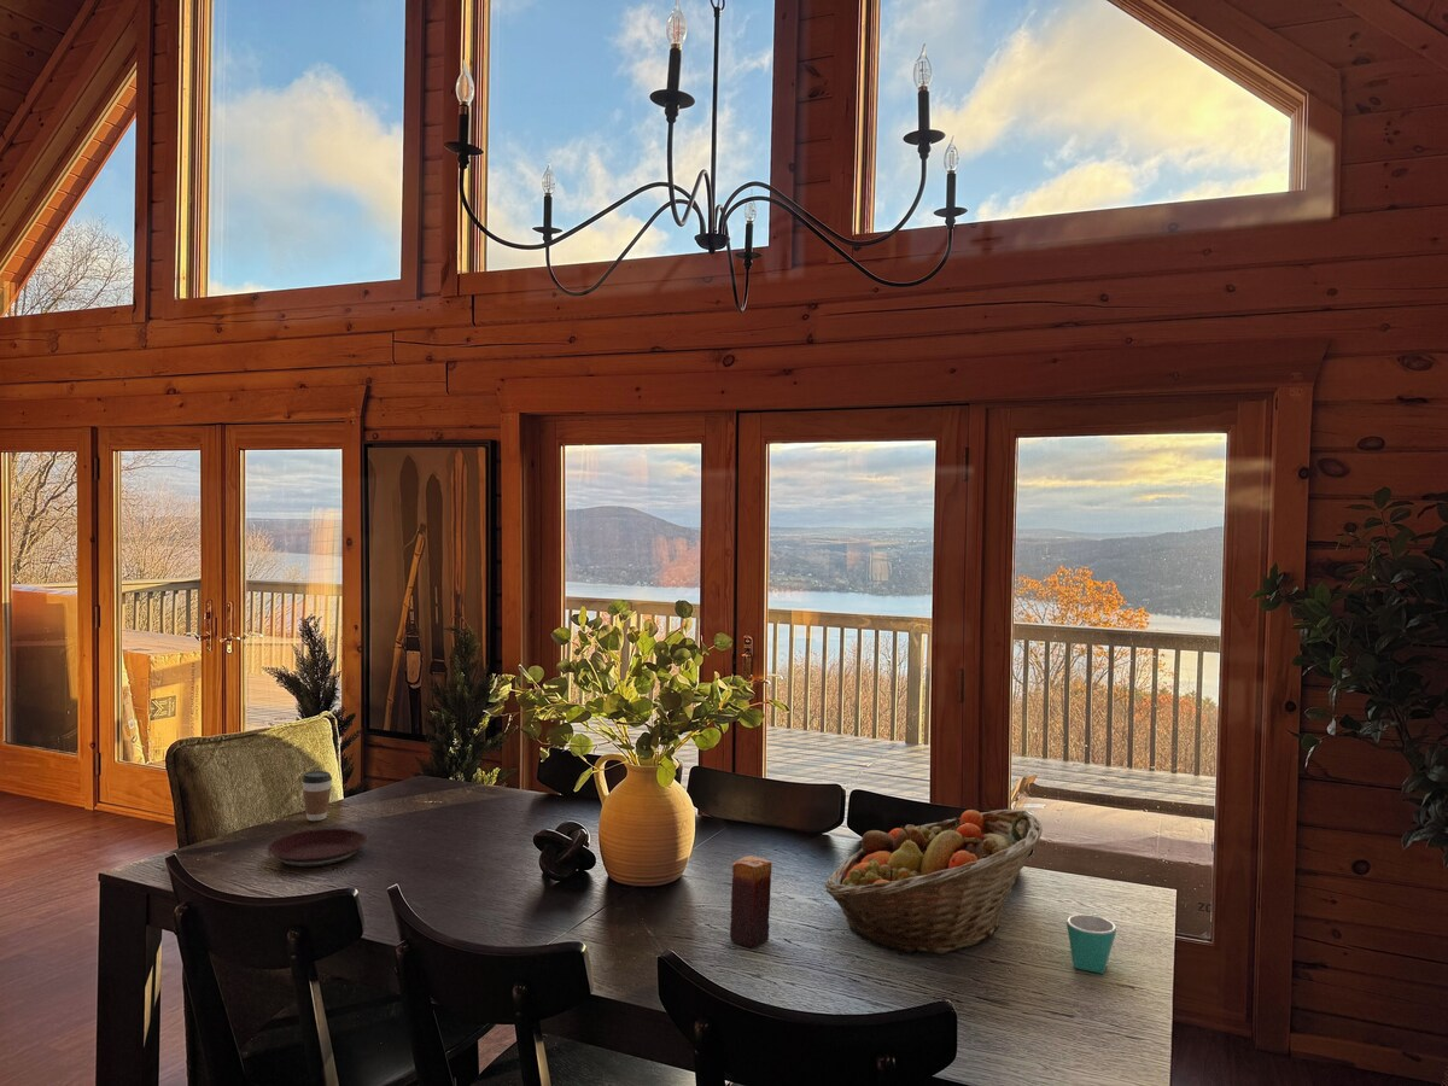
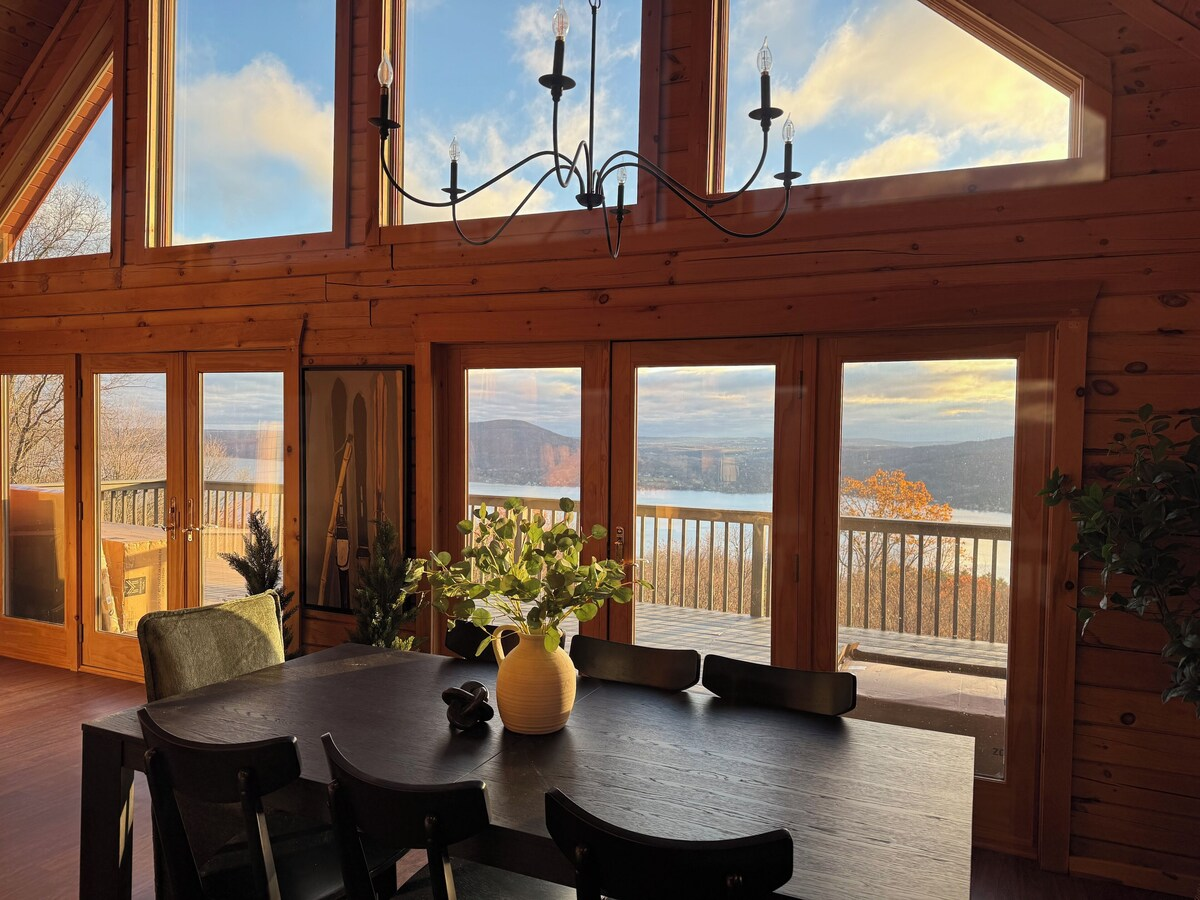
- candle (751, 899)
- mug (1091, 940)
- coffee cup (316, 795)
- plate (317, 849)
- fruit basket (934, 869)
